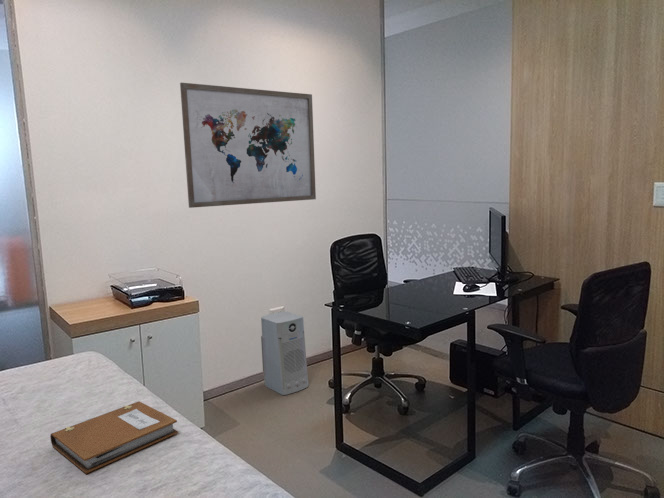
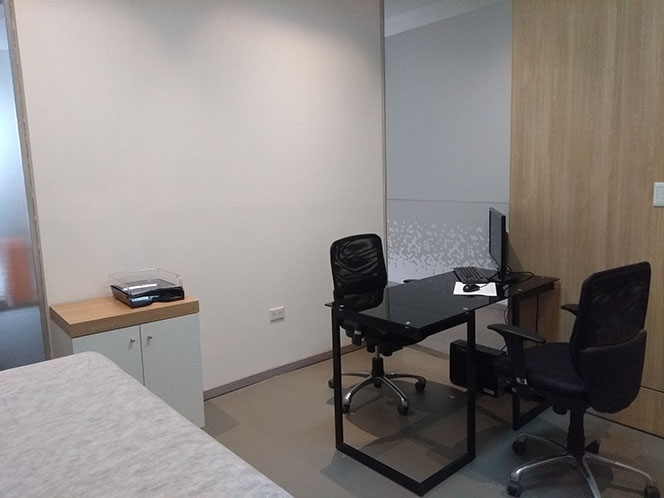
- wall art (254, 147)
- notebook (117, 431)
- air purifier (283, 351)
